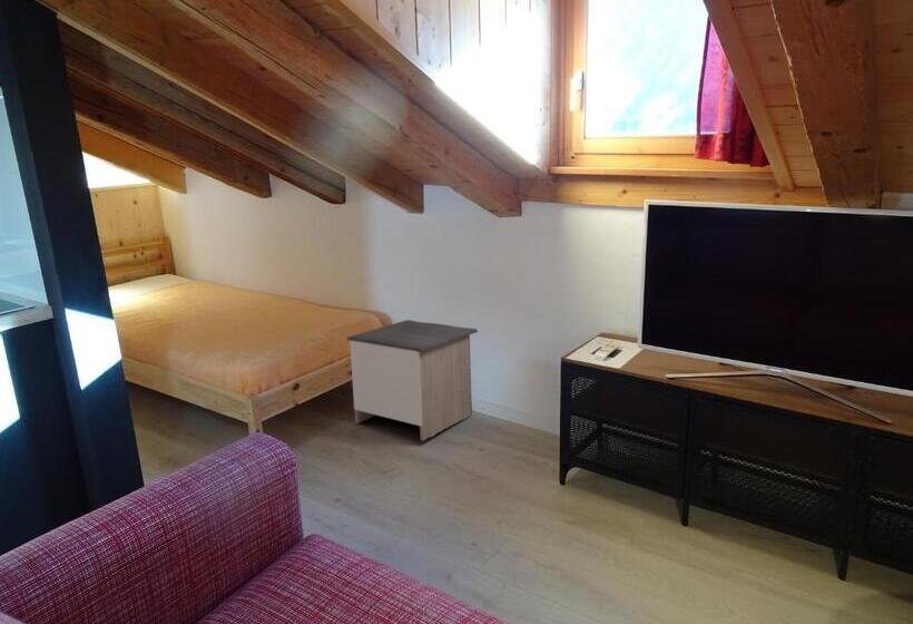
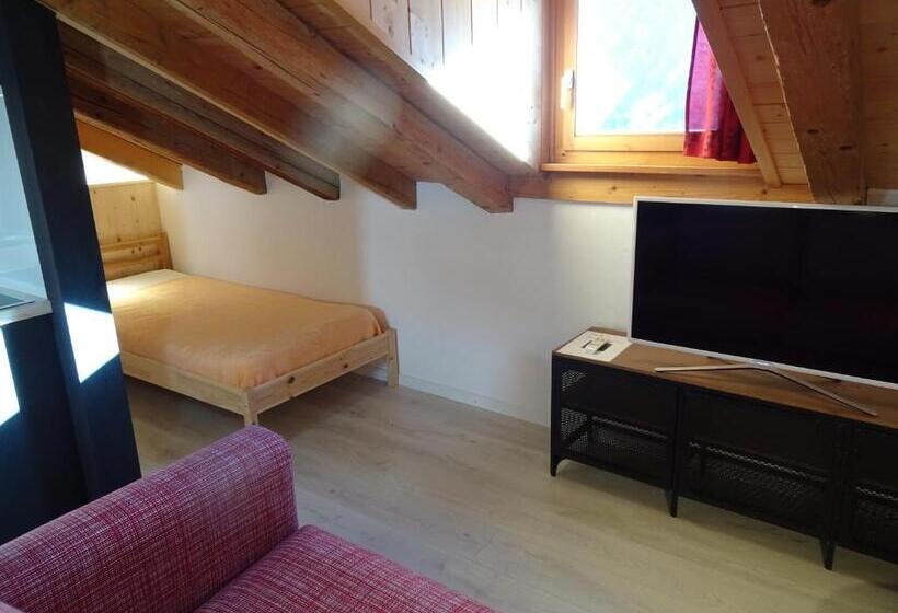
- nightstand (415, 376)
